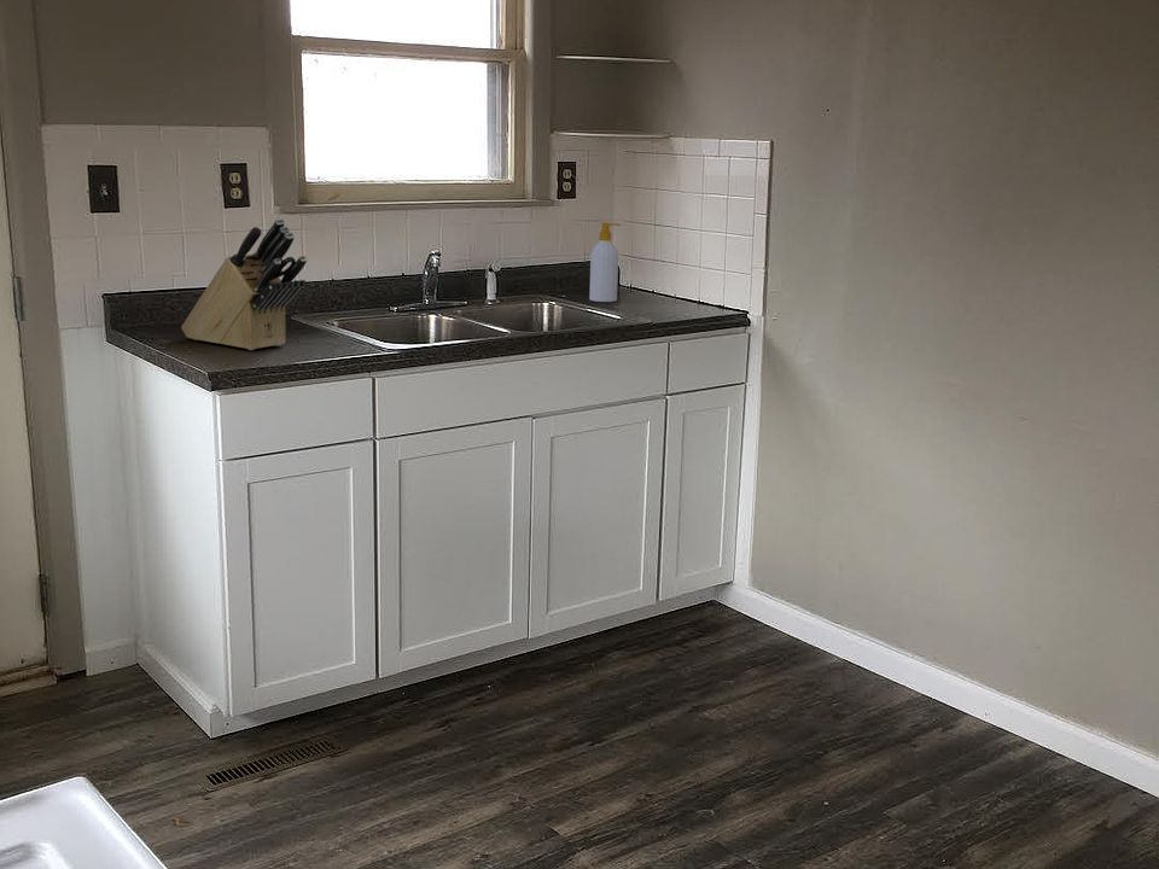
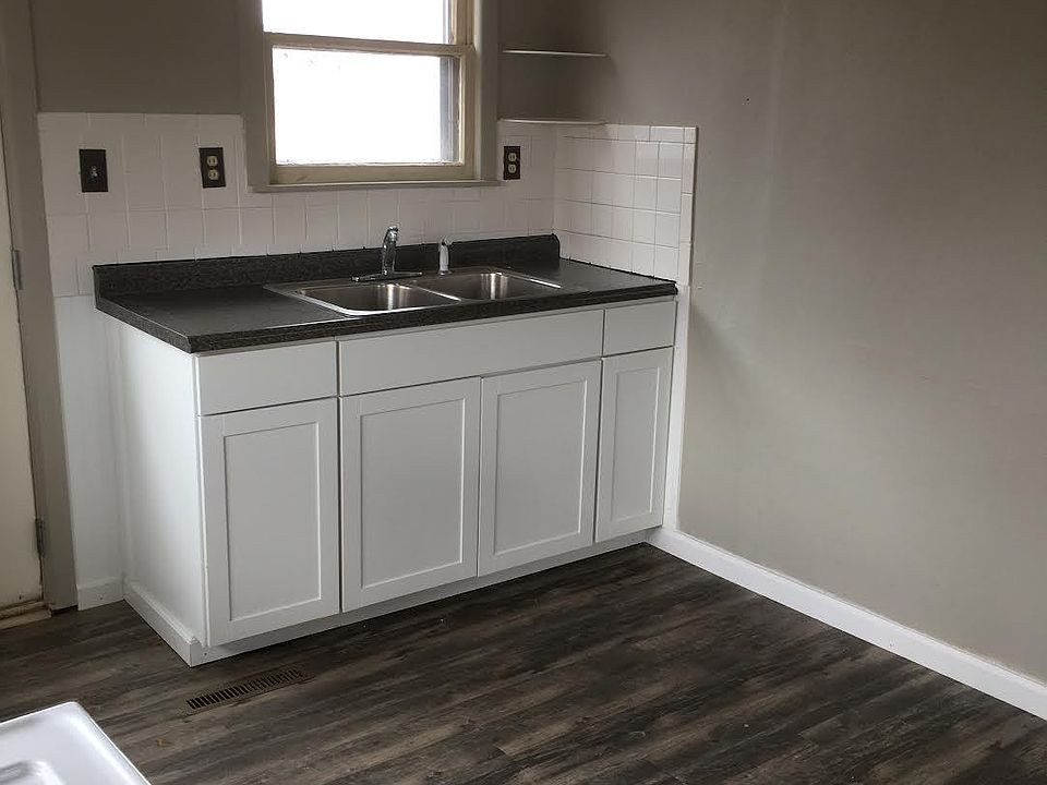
- knife block (243, 280)
- soap bottle (605, 262)
